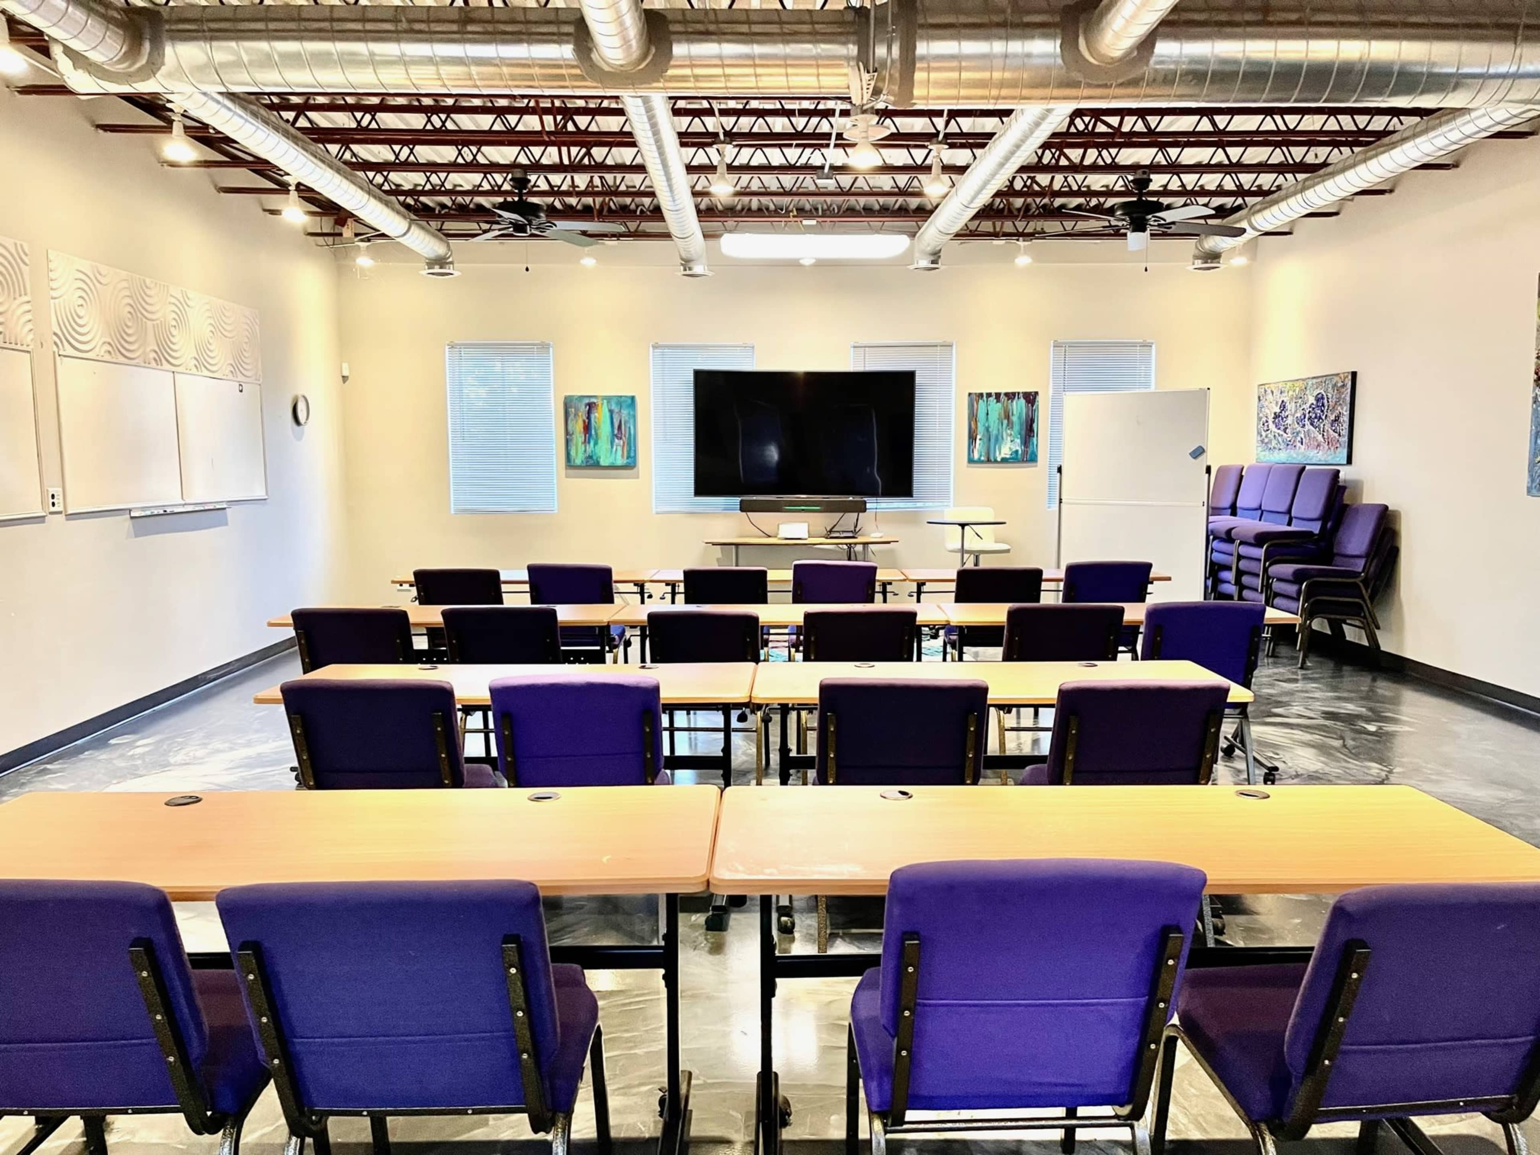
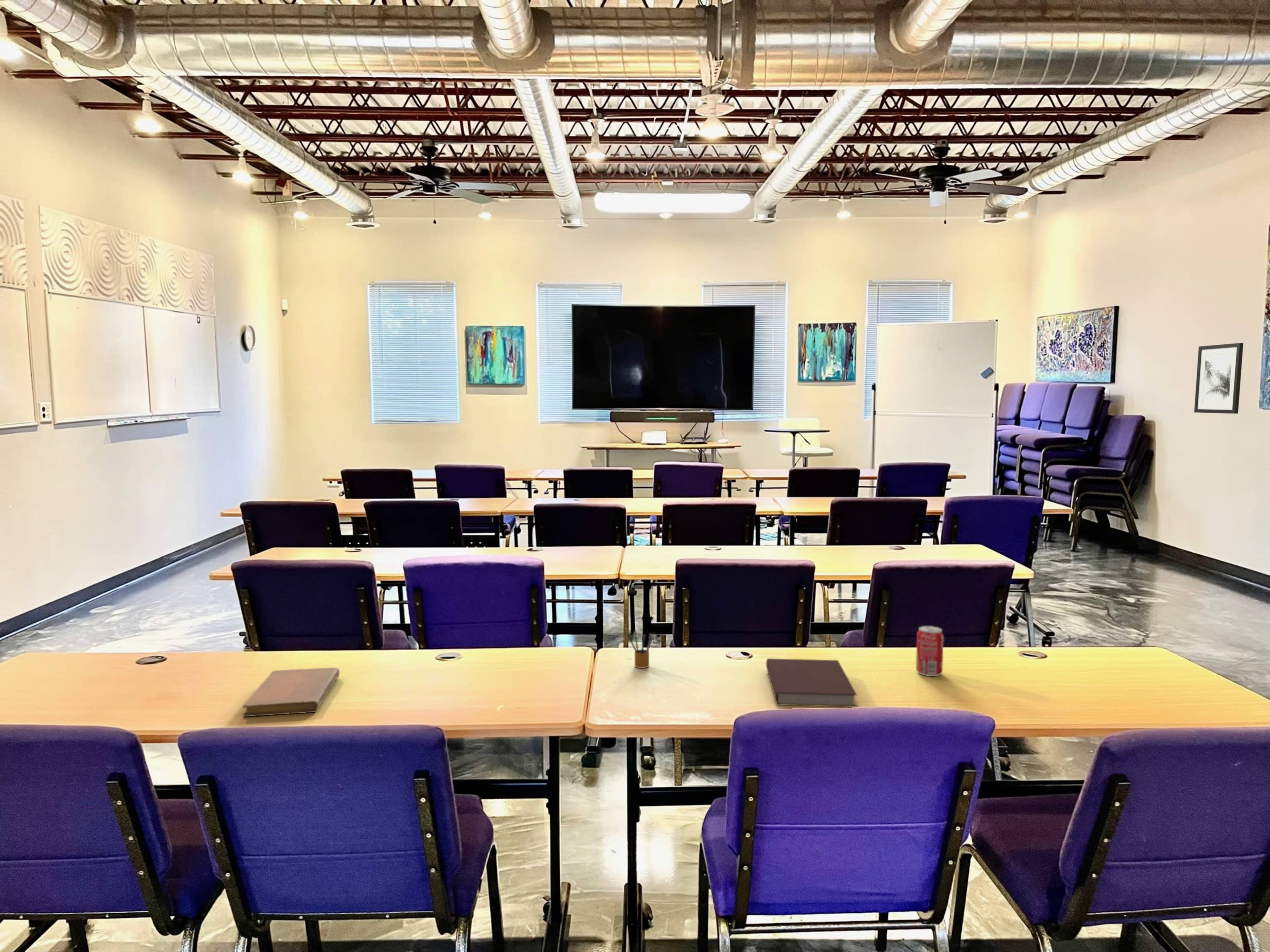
+ notebook (808, 681)
+ wall art (1218, 379)
+ beverage can (930, 651)
+ pencil box (642, 648)
+ notebook (294, 690)
